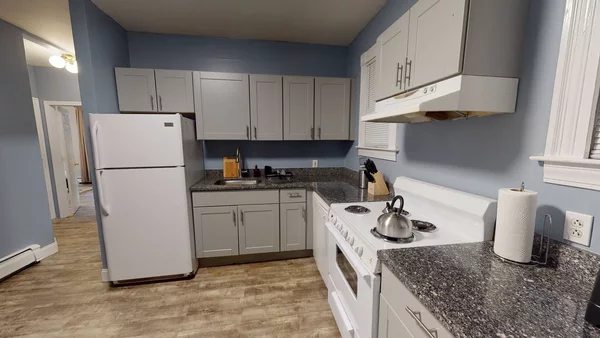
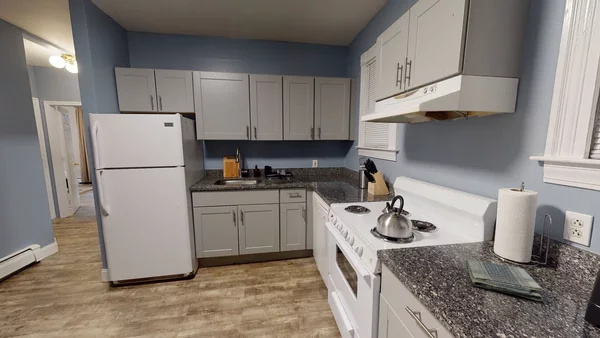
+ dish towel (500, 275)
